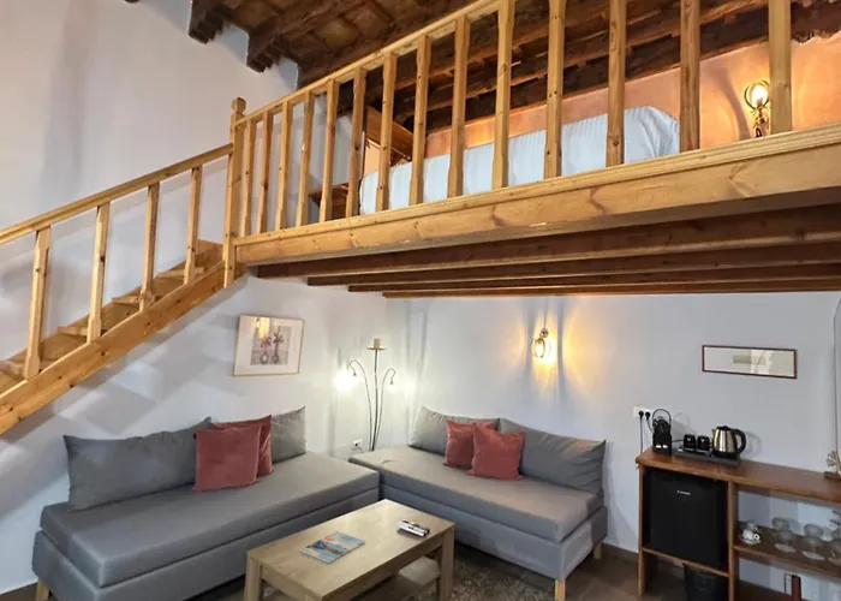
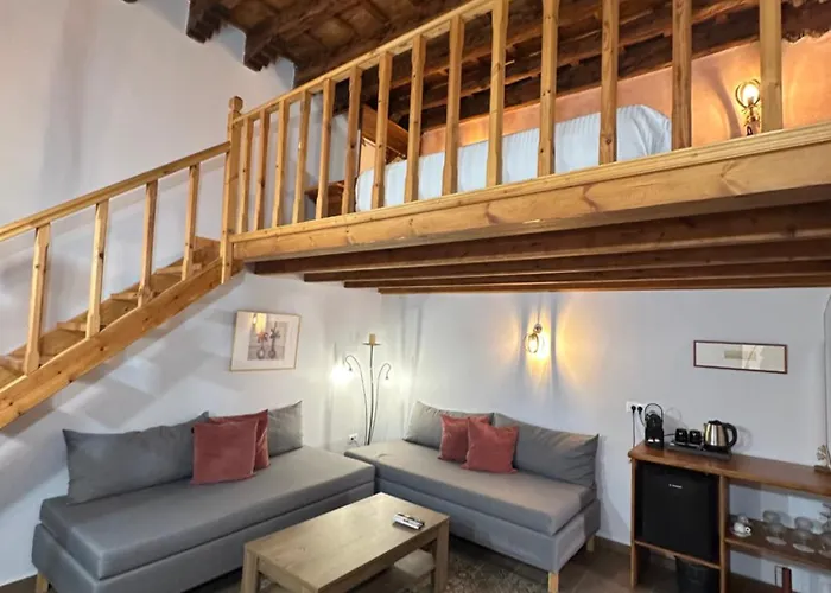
- magazine (333, 546)
